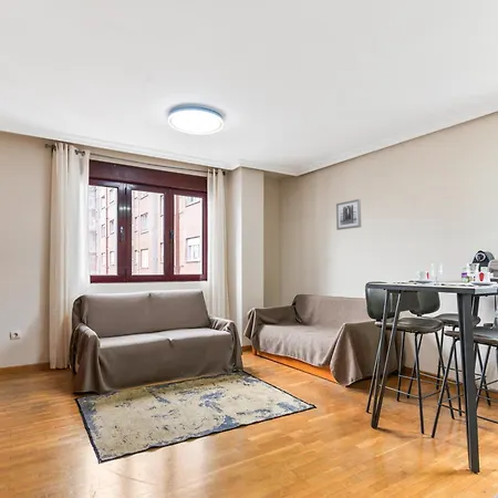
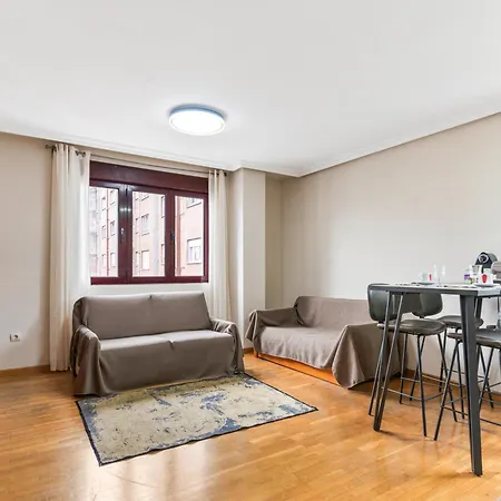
- wall art (347, 215)
